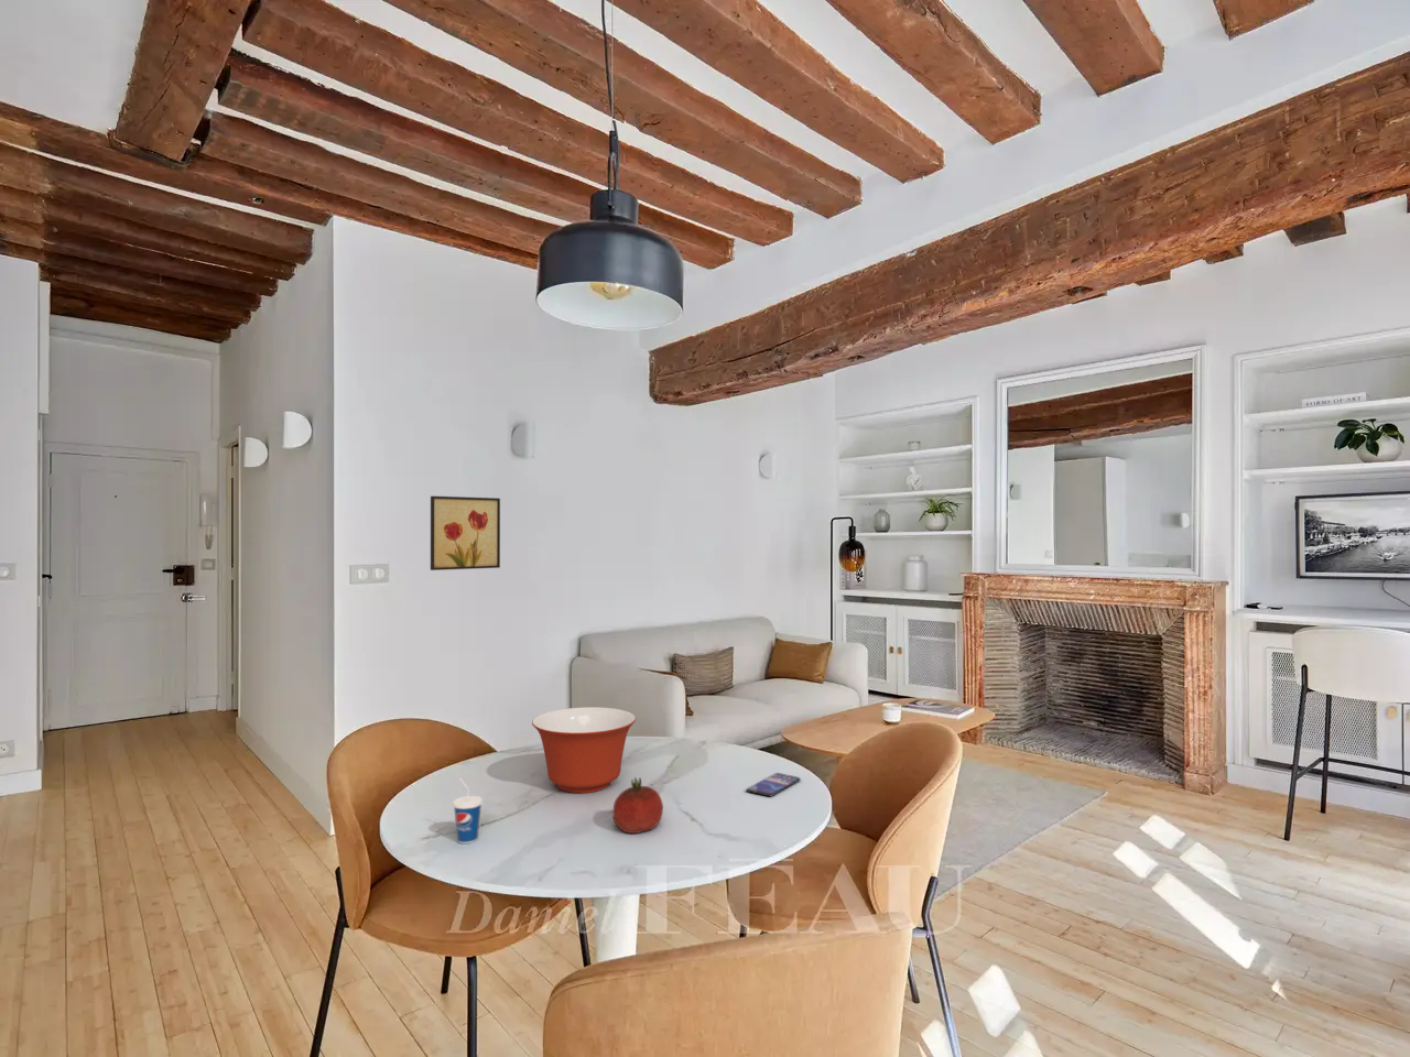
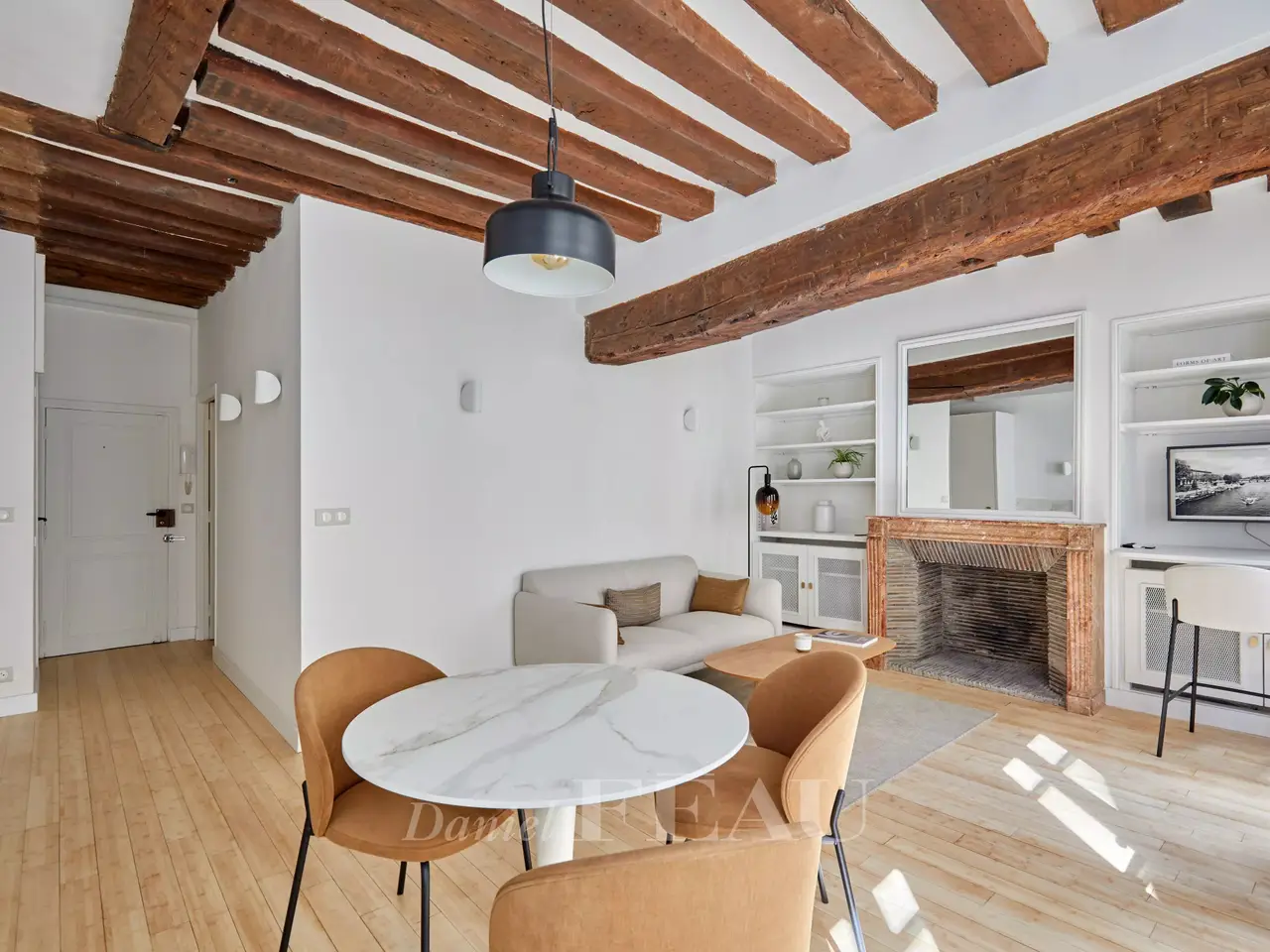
- smartphone (774, 784)
- wall art (465, 533)
- fruit (636, 802)
- mixing bowl (584, 751)
- cup (467, 809)
